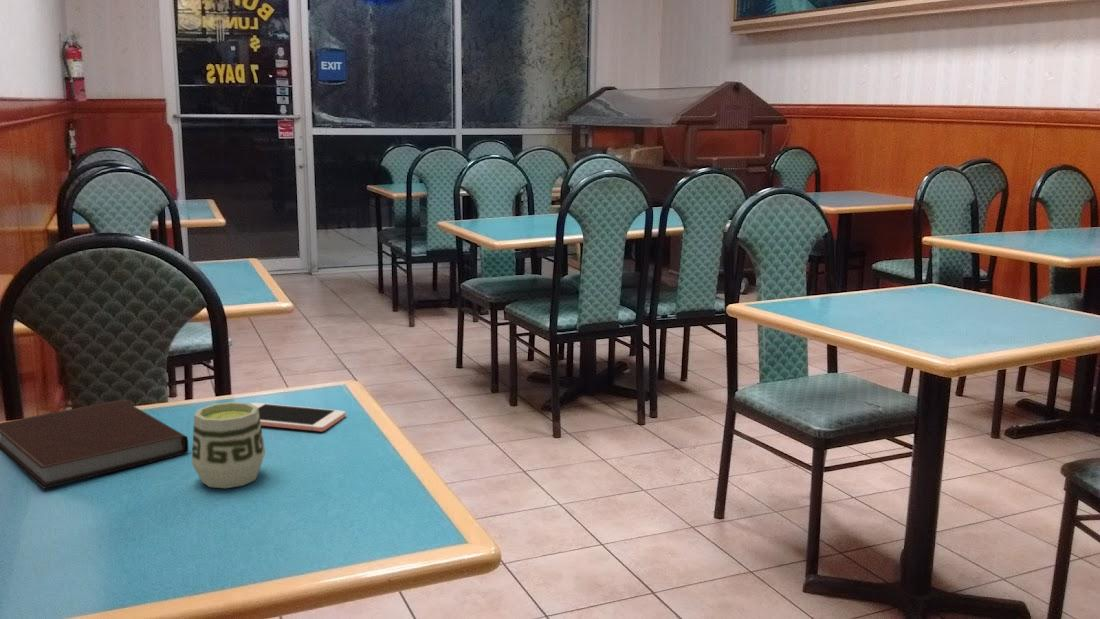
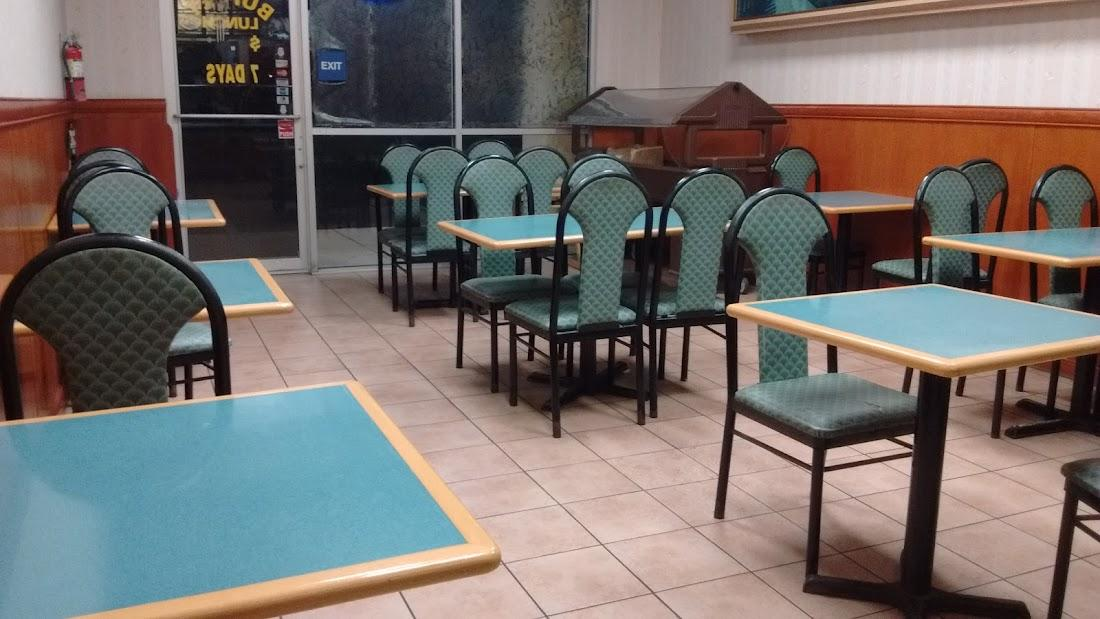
- notebook (88, 438)
- cup (228, 444)
- cell phone (286, 416)
